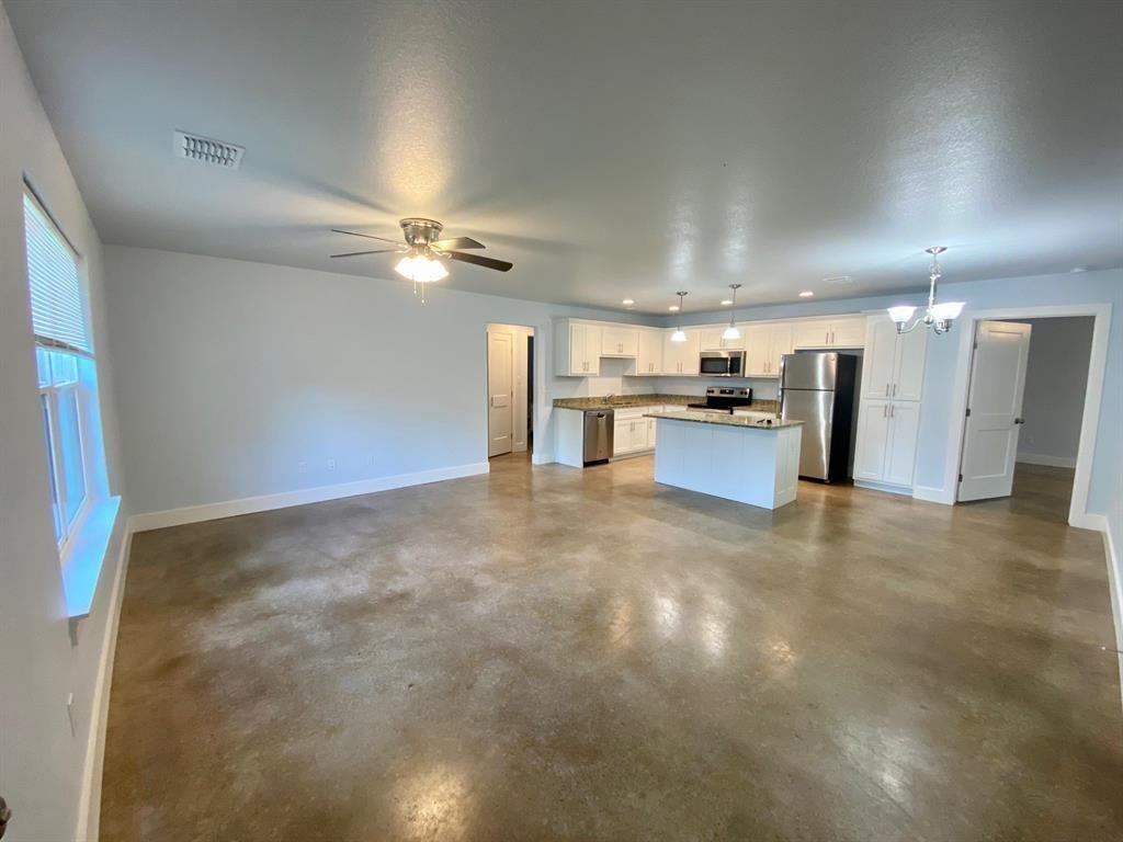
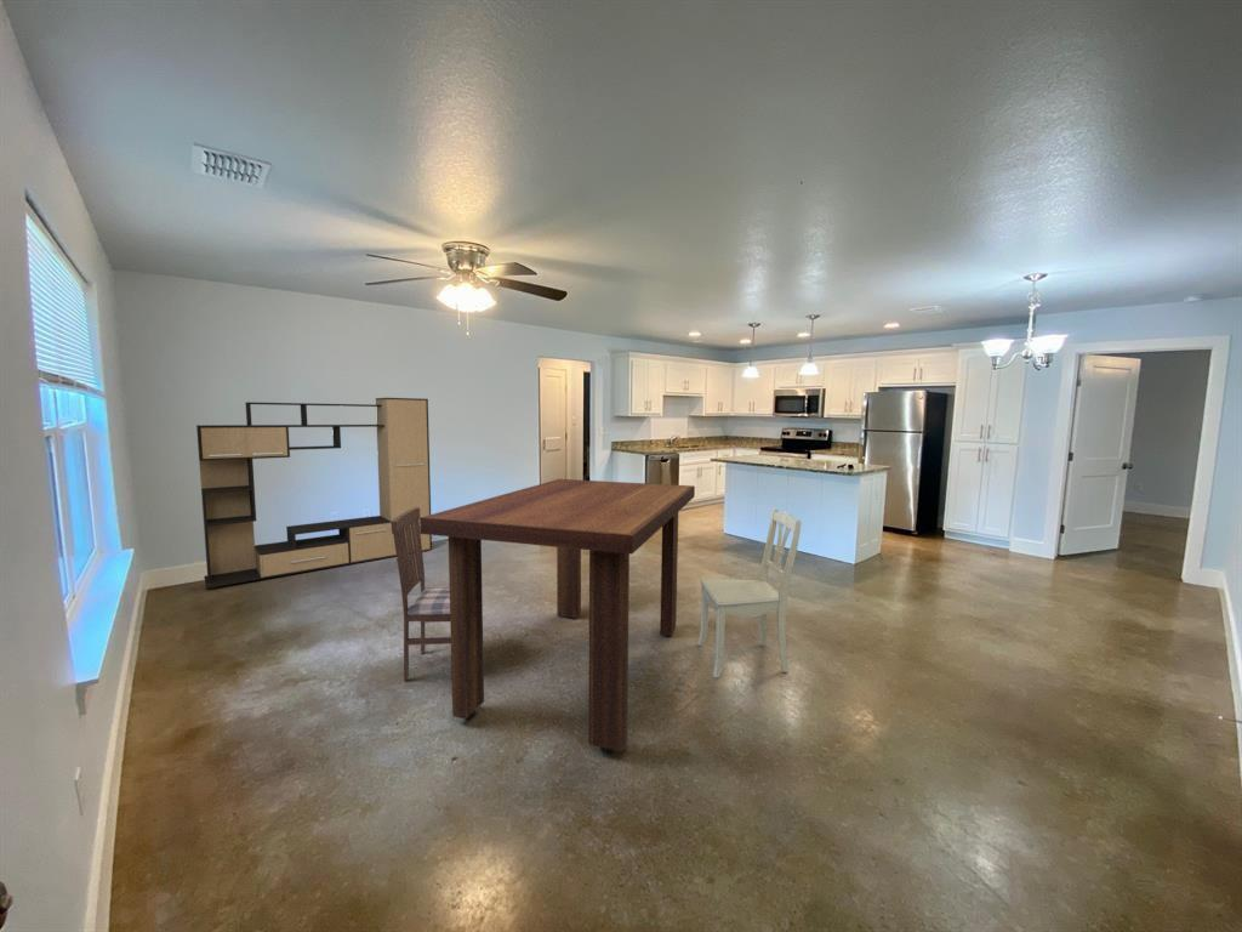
+ dining chair (437, 590)
+ dining chair (746, 586)
+ dining table (580, 585)
+ media console (325, 448)
